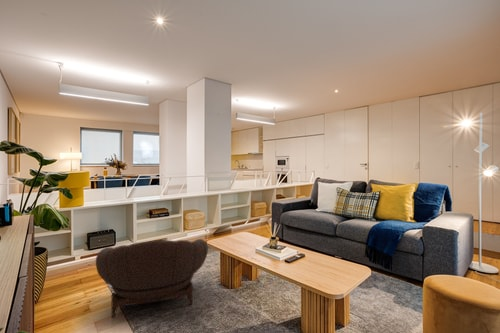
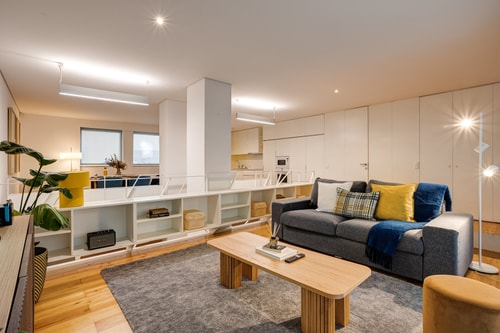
- armchair (154, 268)
